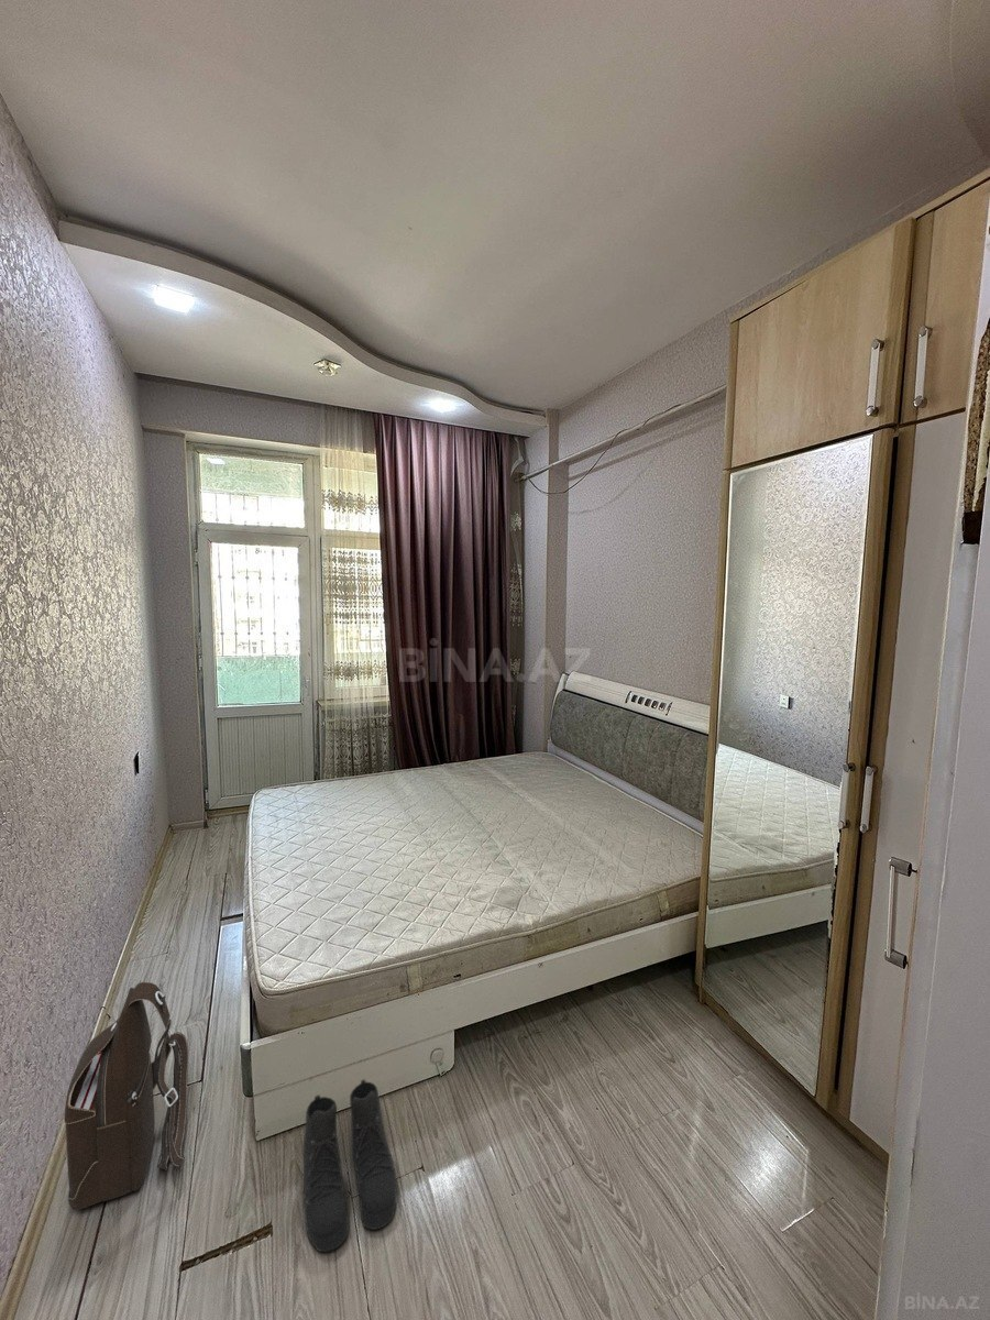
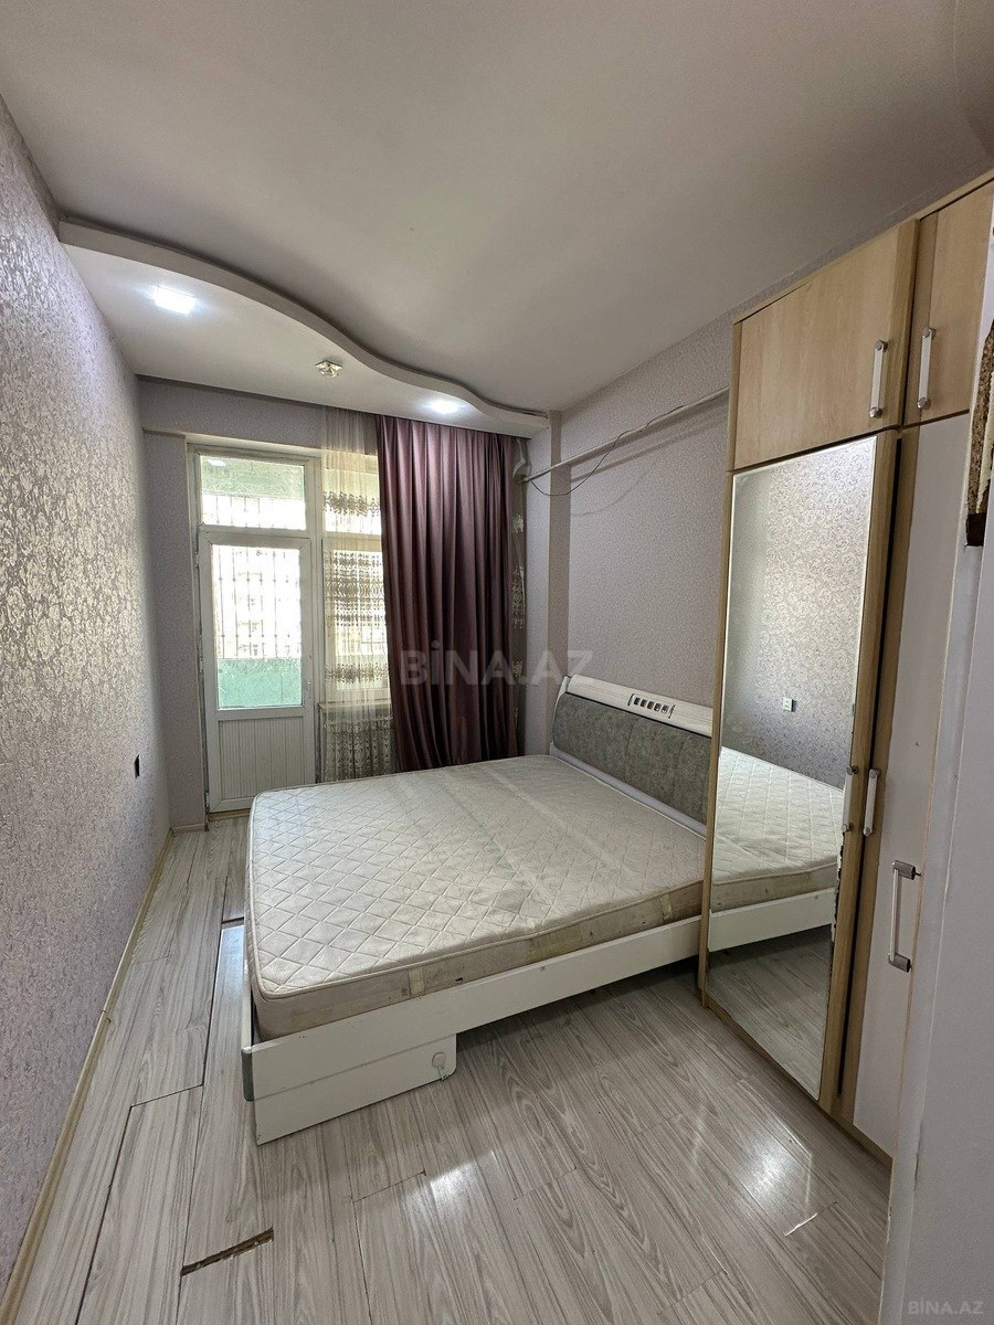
- boots (352, 1152)
- shoulder bag (130, 1072)
